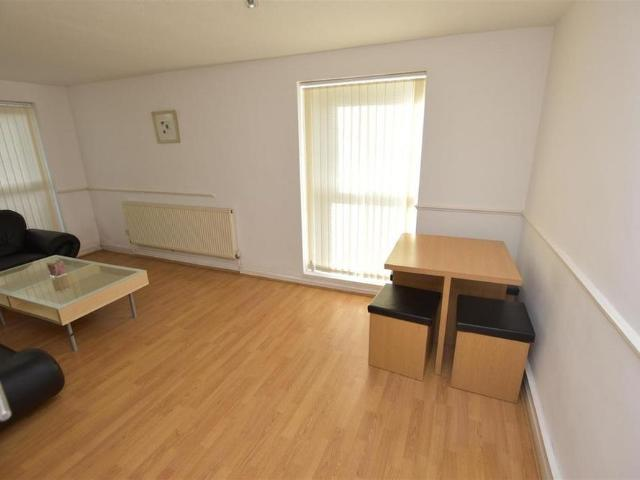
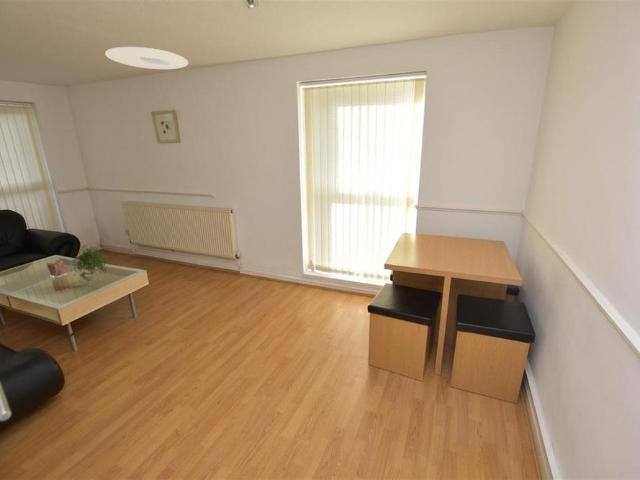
+ ceiling light (148, 55)
+ plant (91, 264)
